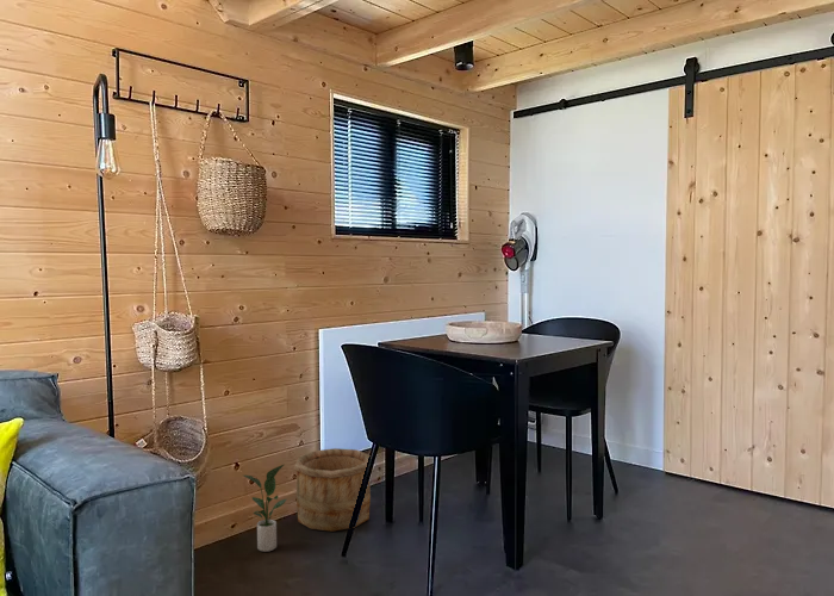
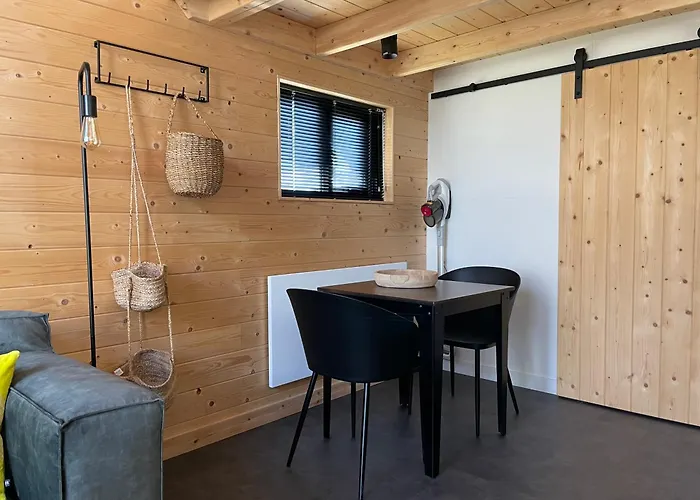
- wooden bucket (334, 488)
- potted plant (266, 504)
